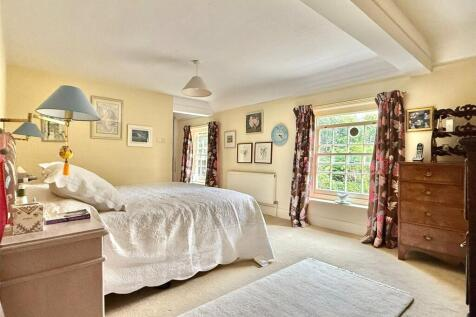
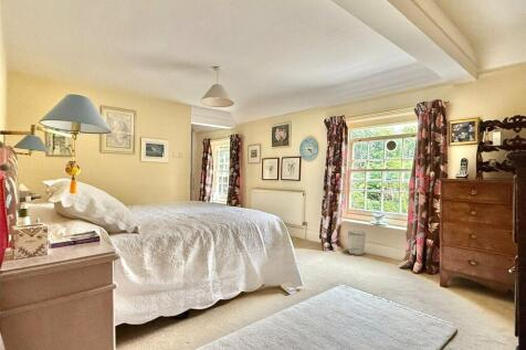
+ wastebasket (356, 242)
